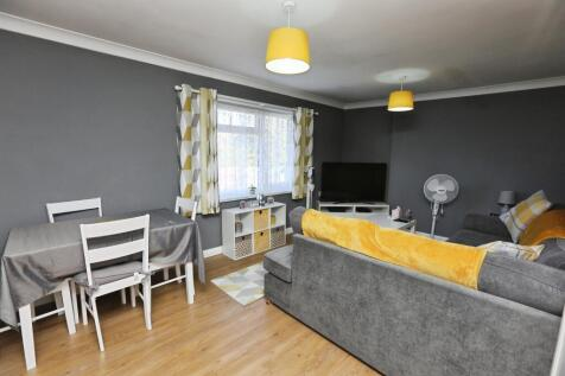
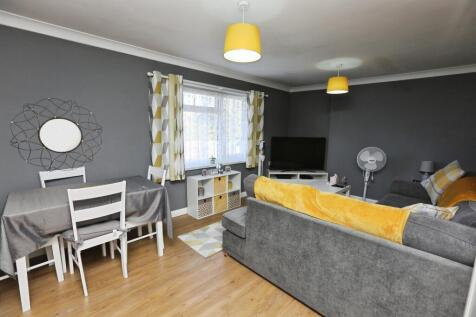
+ home mirror (61, 135)
